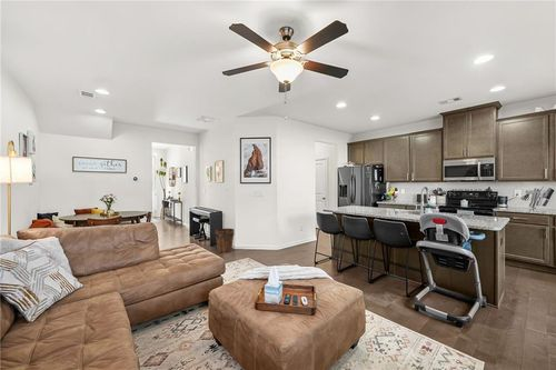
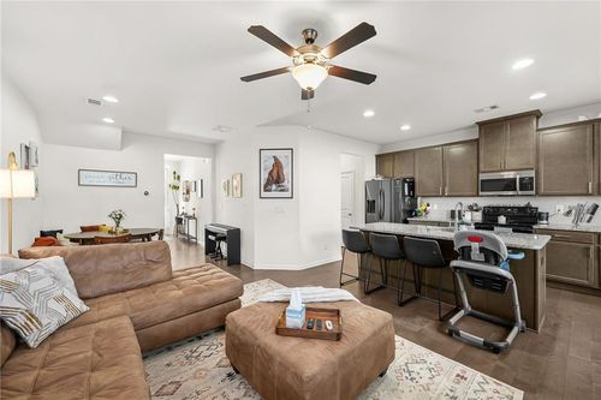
- bucket (225, 240)
